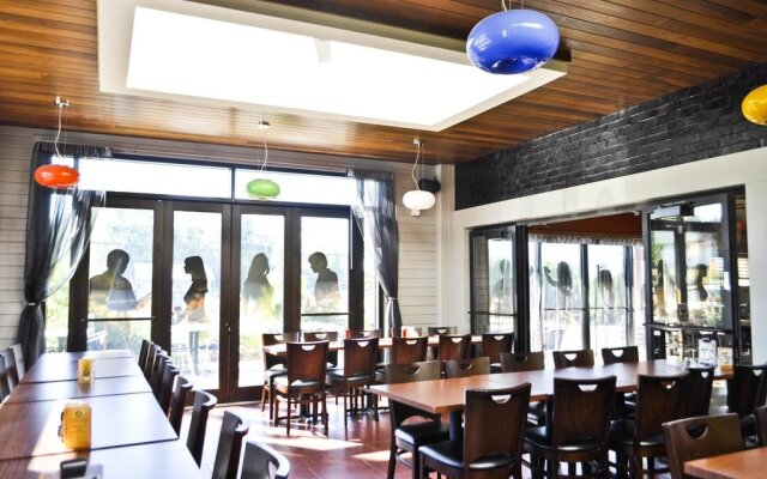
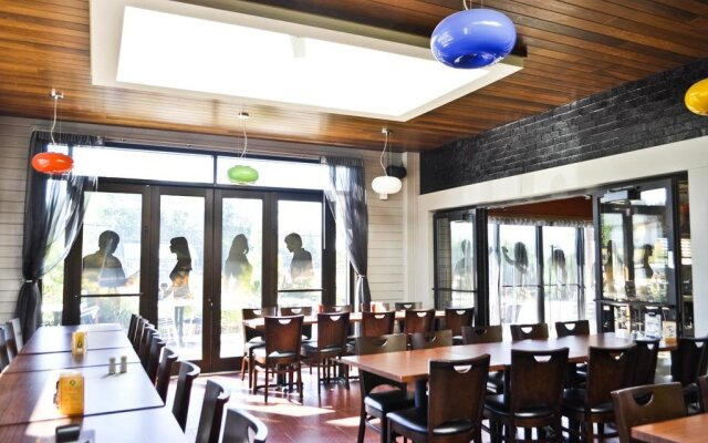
+ salt and pepper shaker (115, 364)
